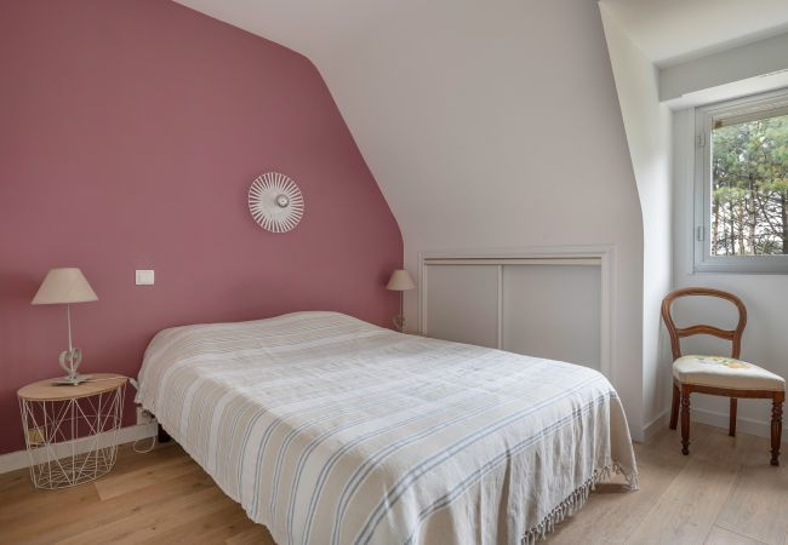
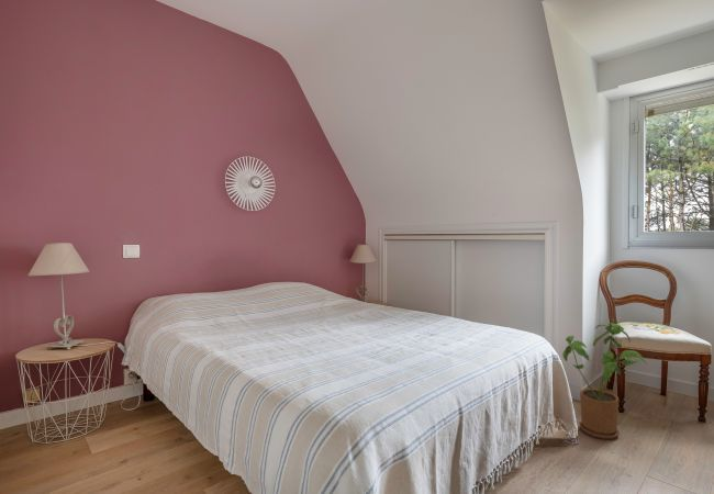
+ house plant (604, 379)
